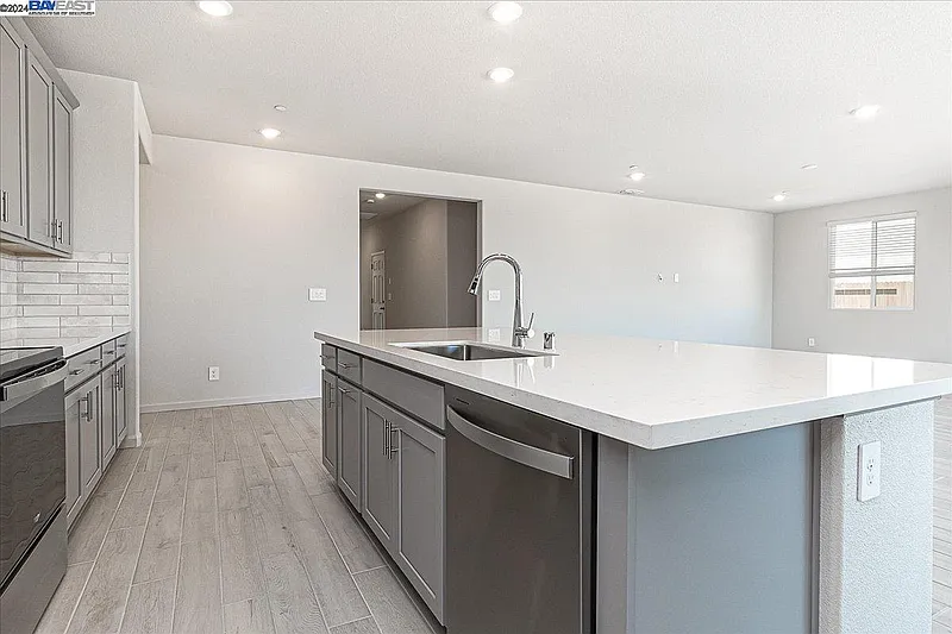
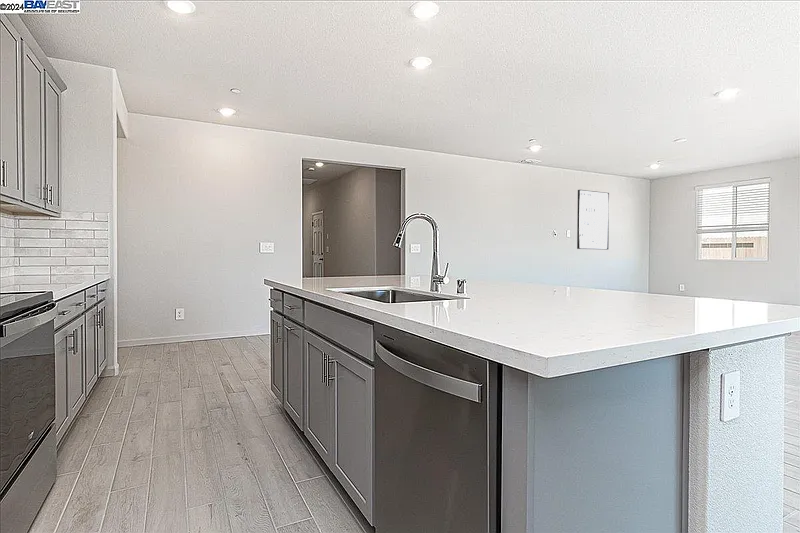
+ wall art (593, 220)
